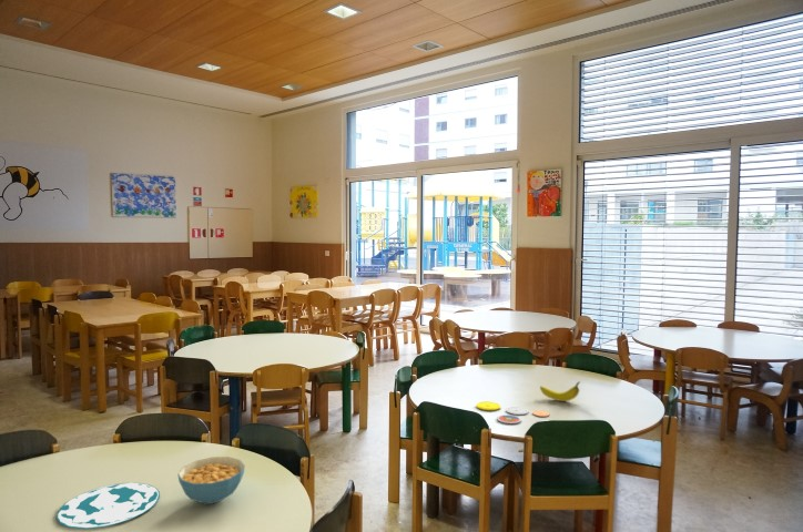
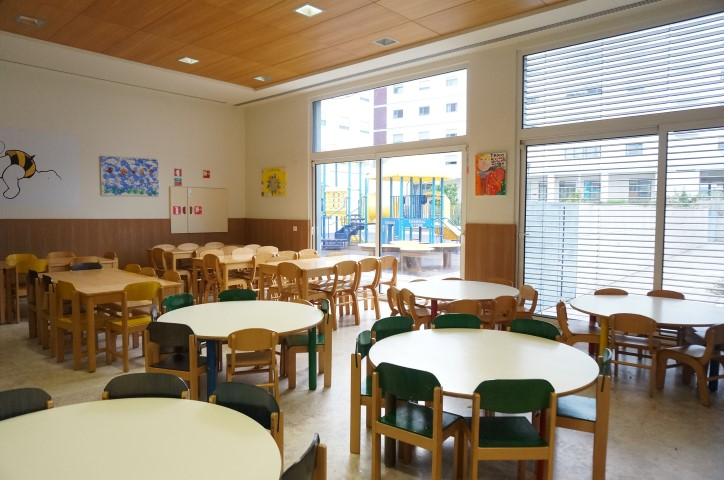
- plate (507, 411)
- fruit (557, 391)
- plate (110, 500)
- cereal bowl (212, 484)
